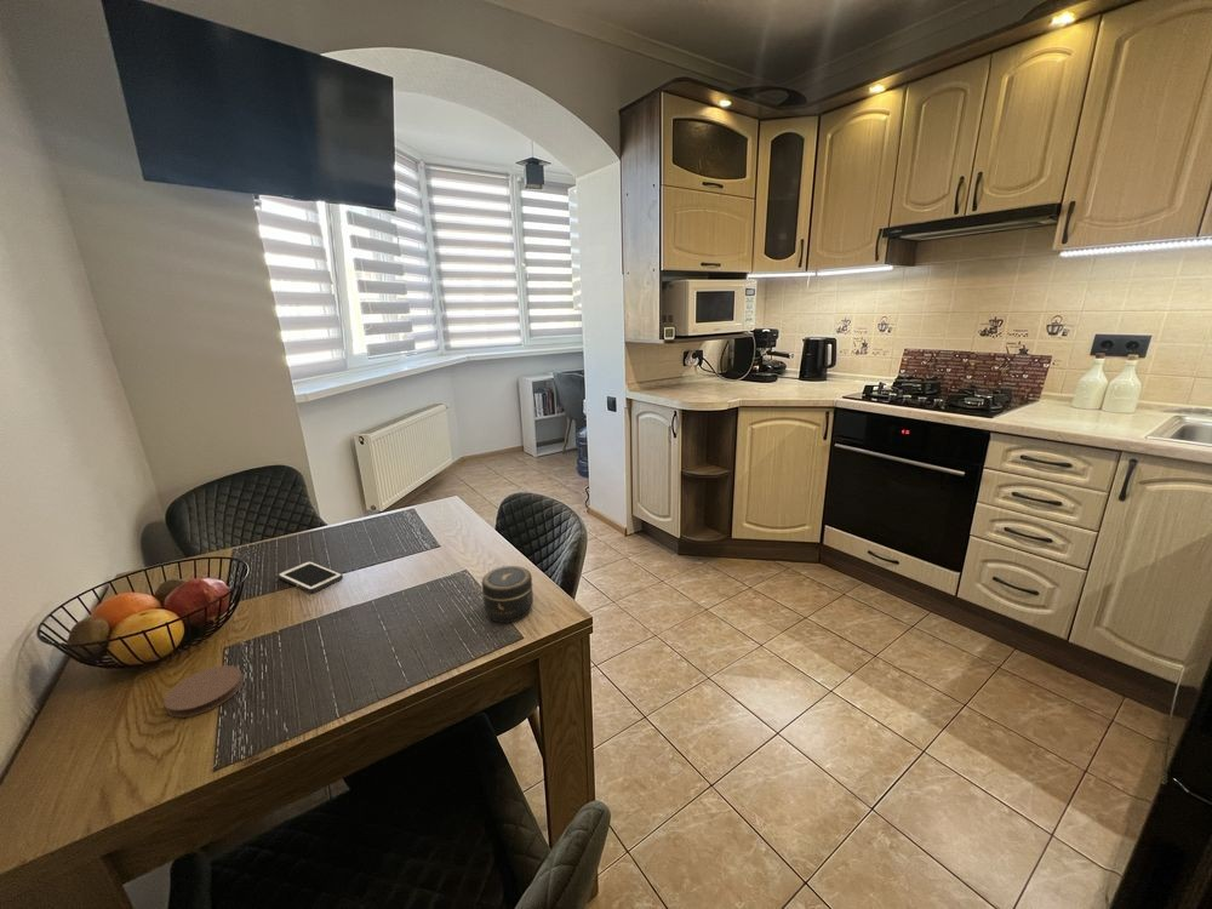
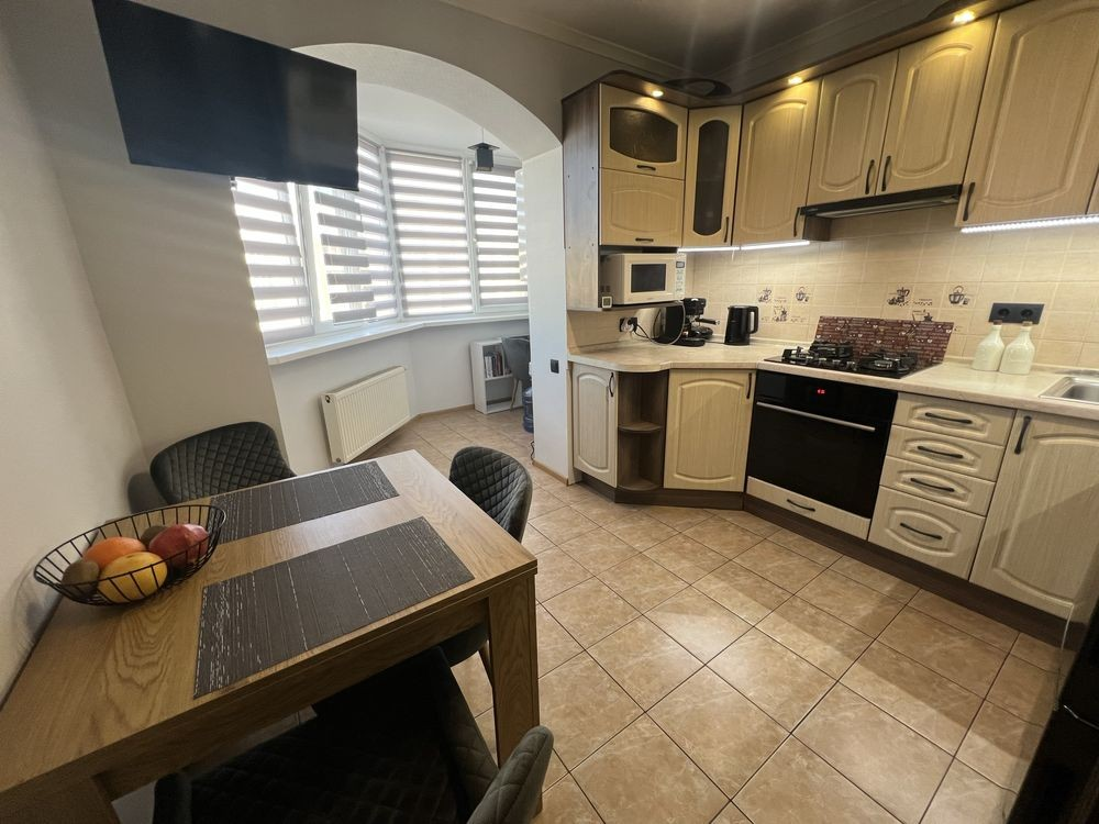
- cell phone (310, 576)
- coaster (205, 690)
- jar (508, 593)
